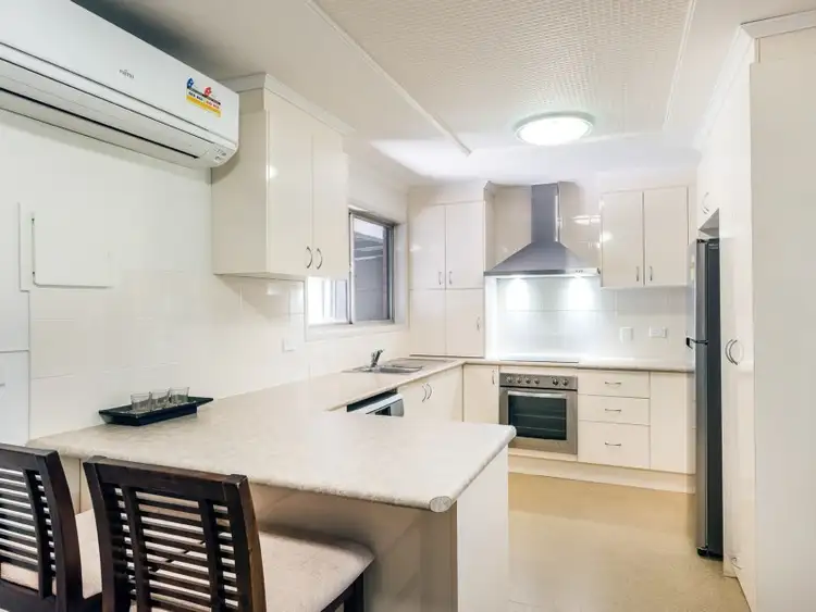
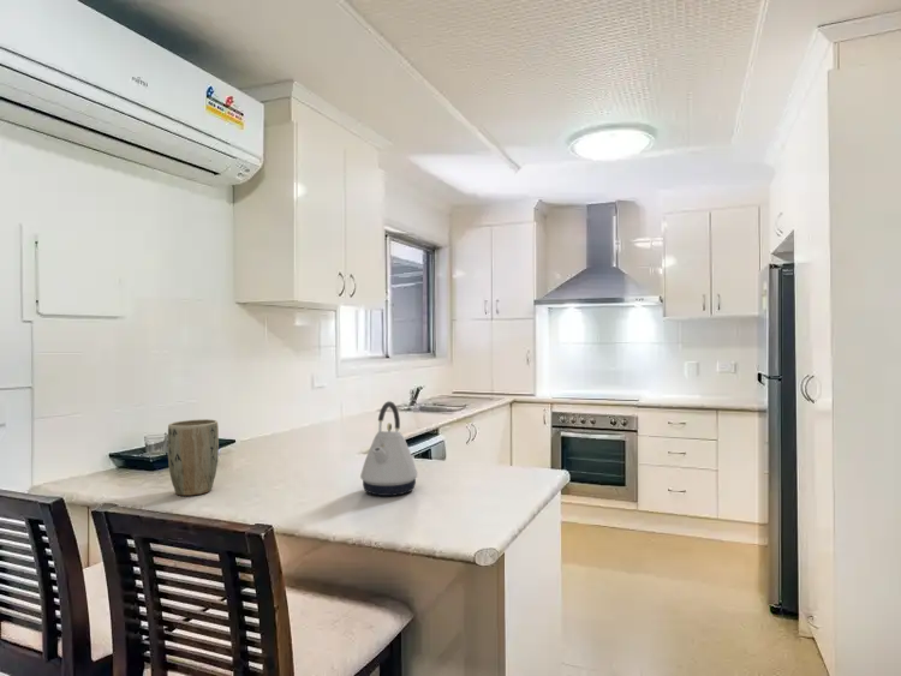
+ plant pot (193, 456)
+ kettle (388, 445)
